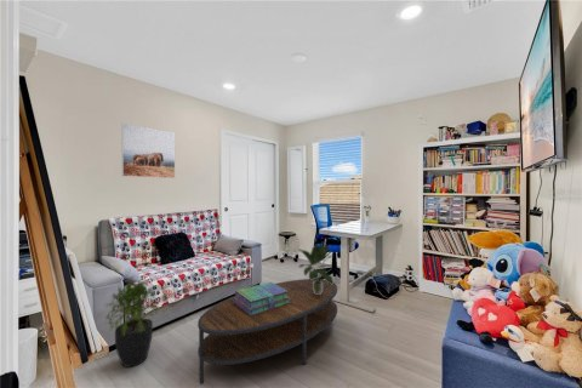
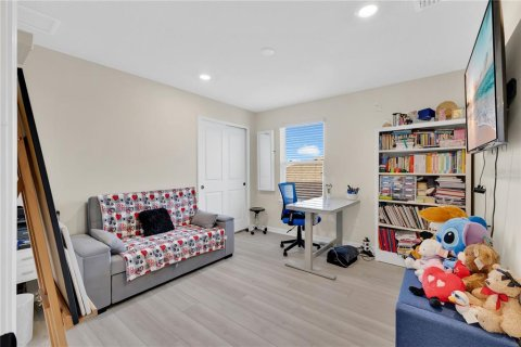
- potted plant (130, 320)
- coffee table (278, 321)
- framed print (149, 153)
- potted plant (314, 267)
- stack of books (261, 296)
